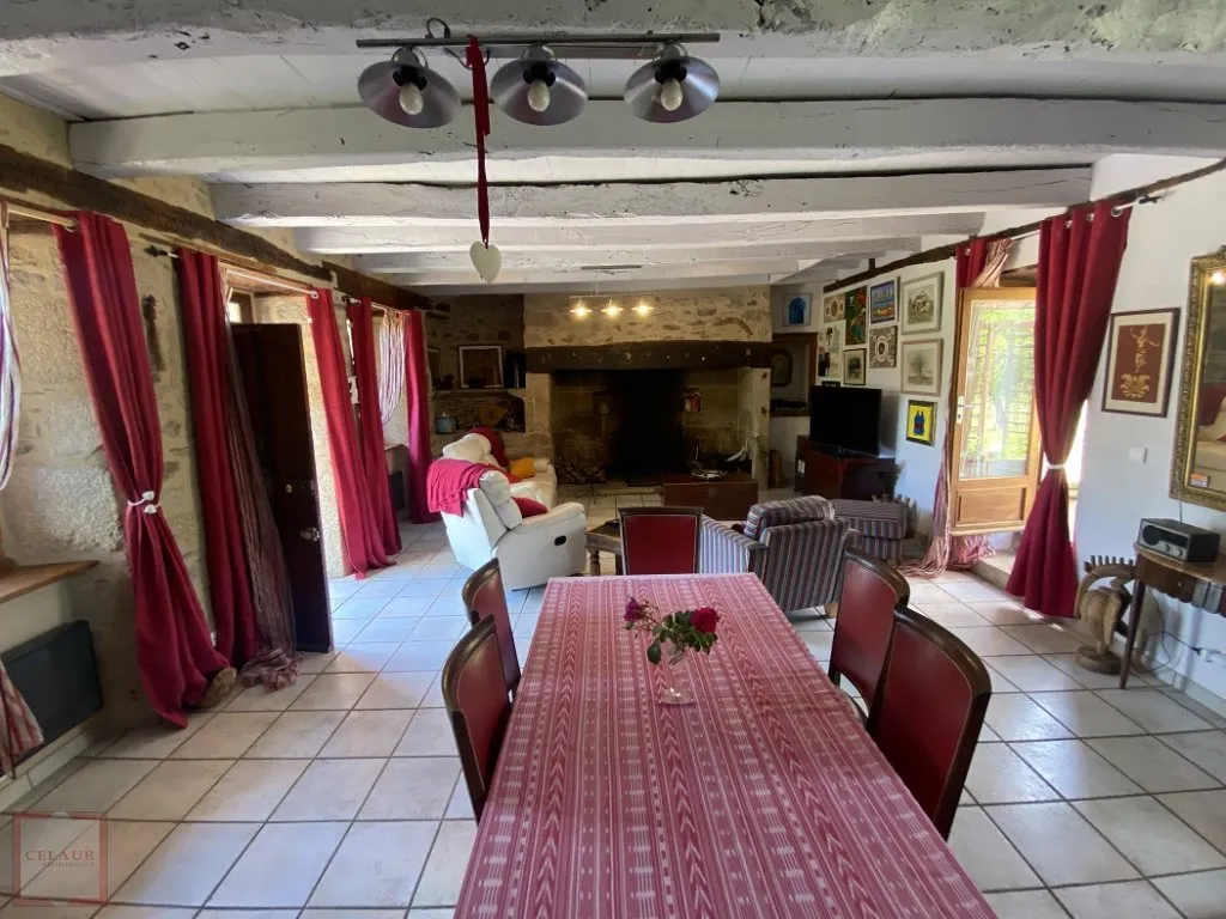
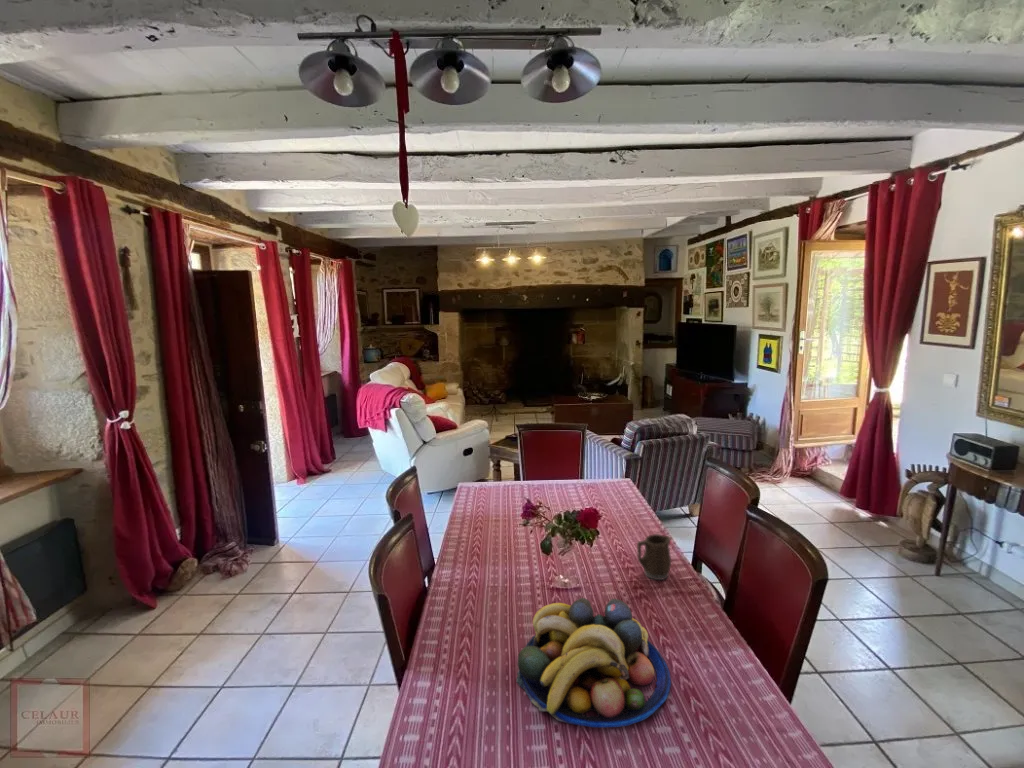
+ mug (653, 556)
+ fruit bowl (593, 644)
